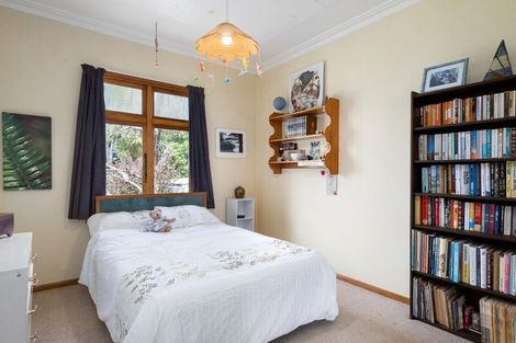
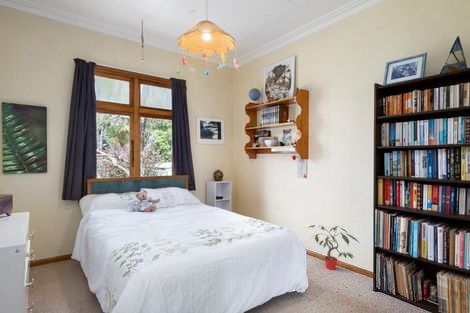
+ potted plant (330, 247)
